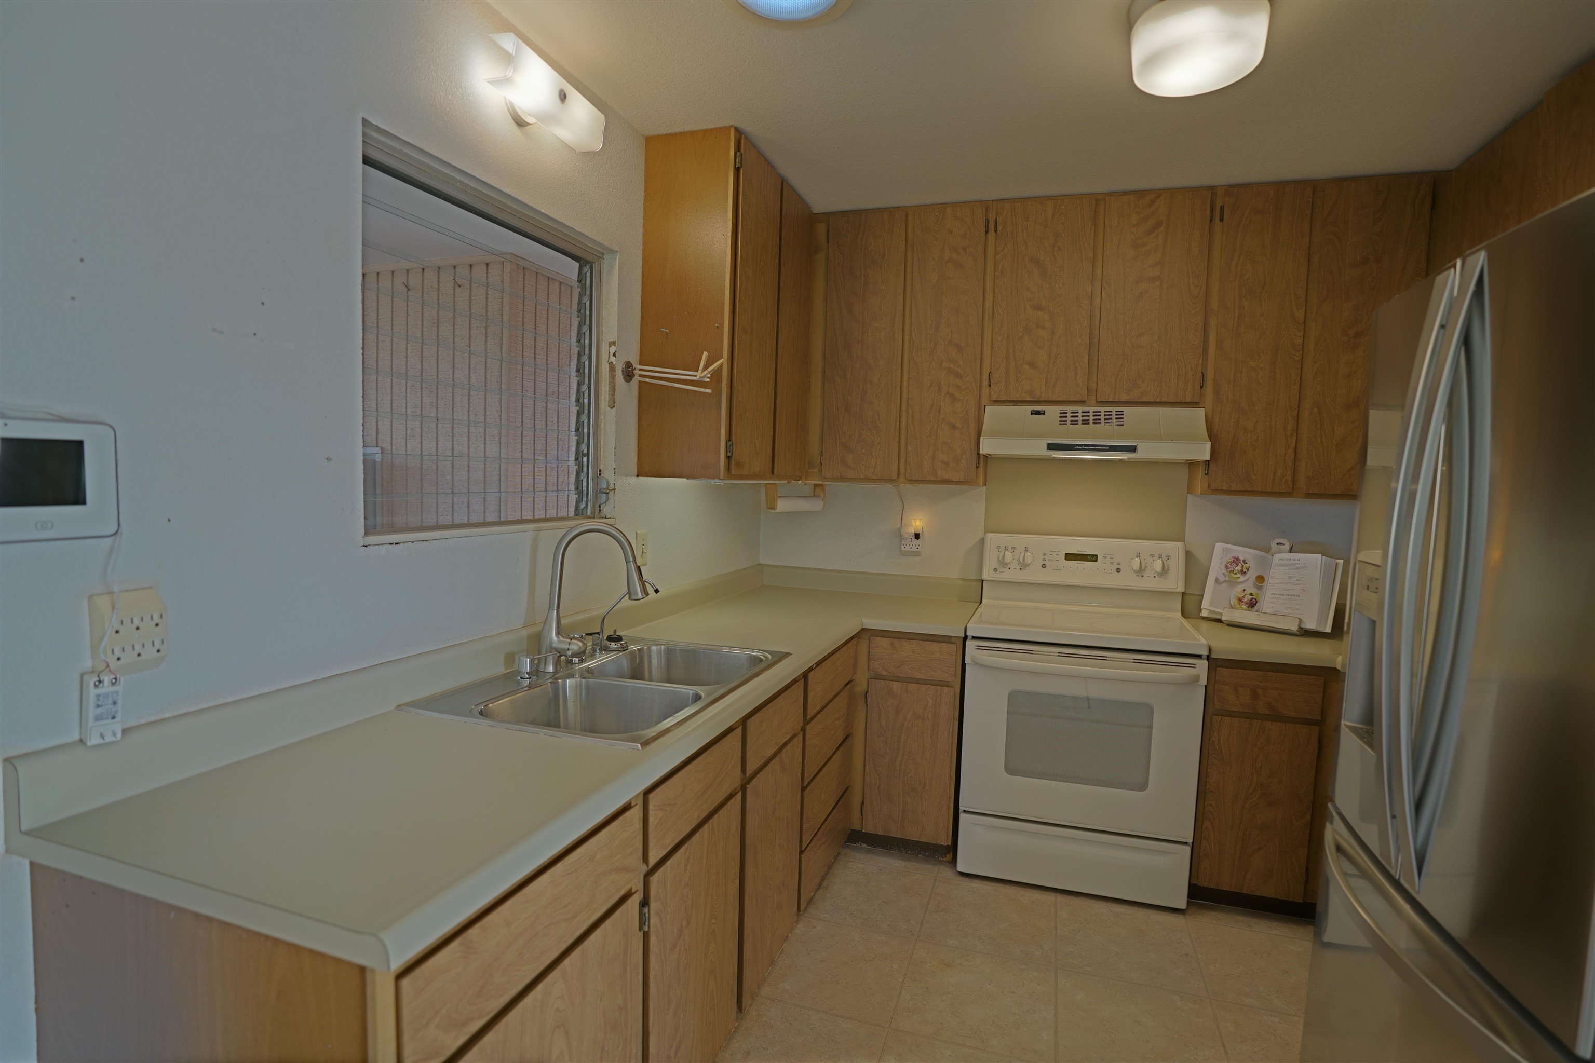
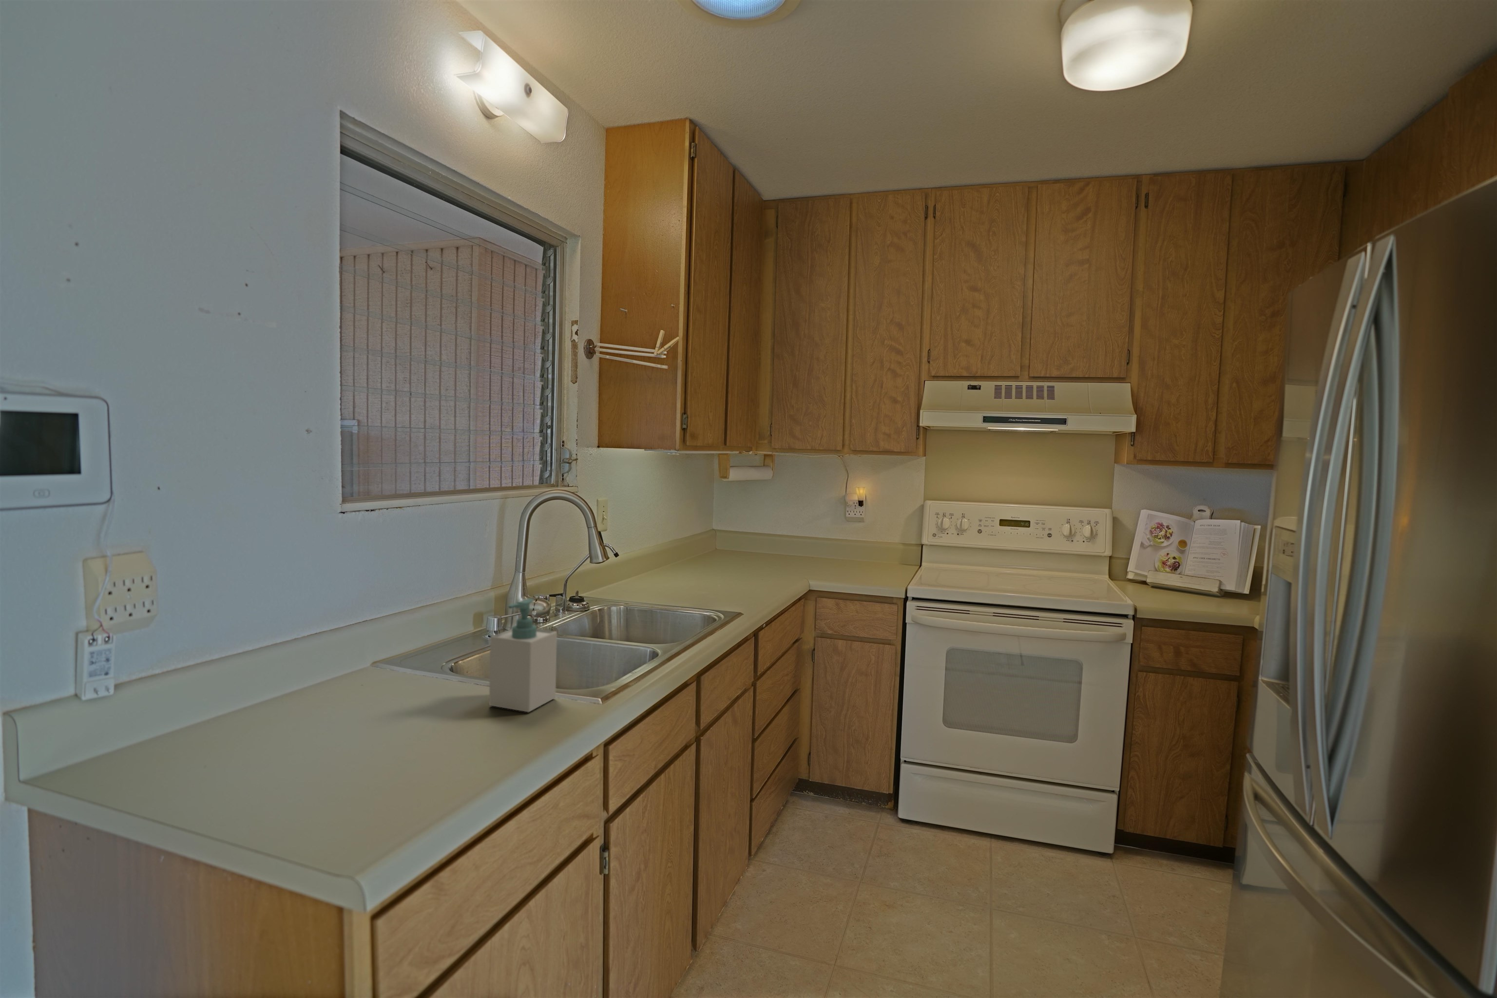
+ soap bottle (524, 650)
